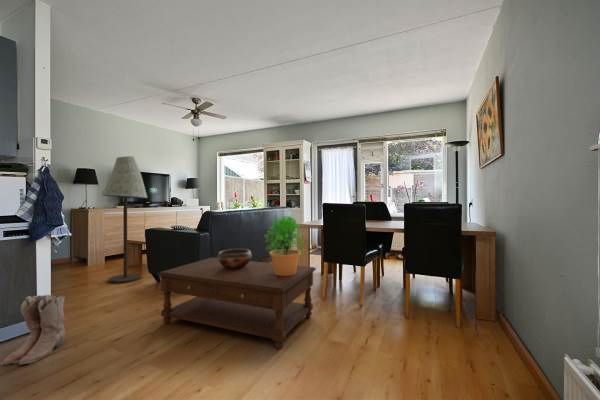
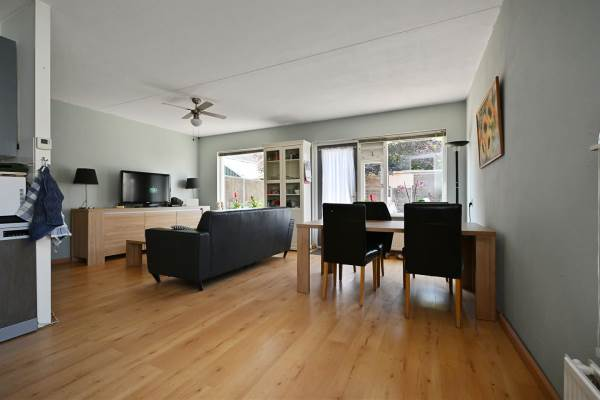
- potted plant (285, 243)
- floor lamp (125, 217)
- decorative bowl (234, 259)
- coffee table (239, 294)
- boots (35, 325)
